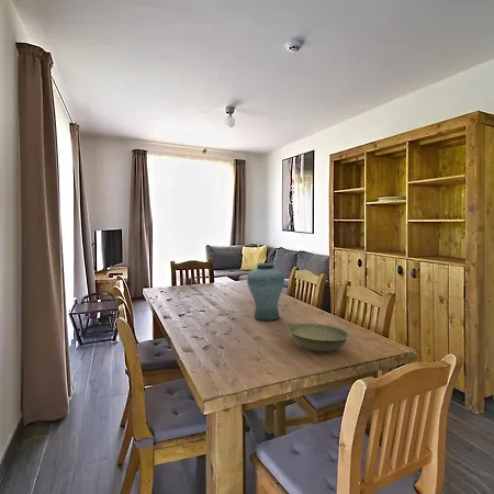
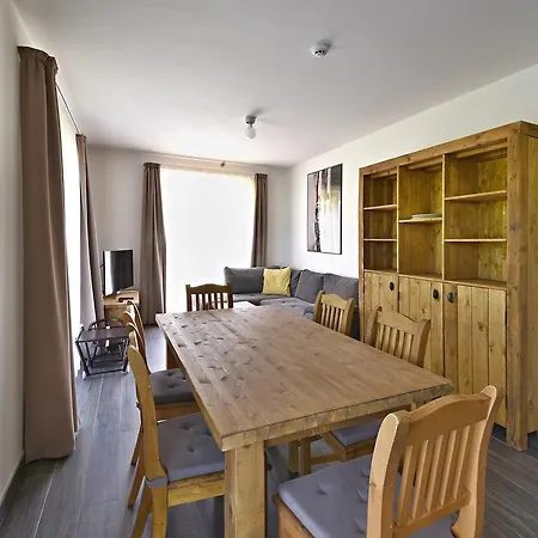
- bowl (318, 338)
- vase (266, 290)
